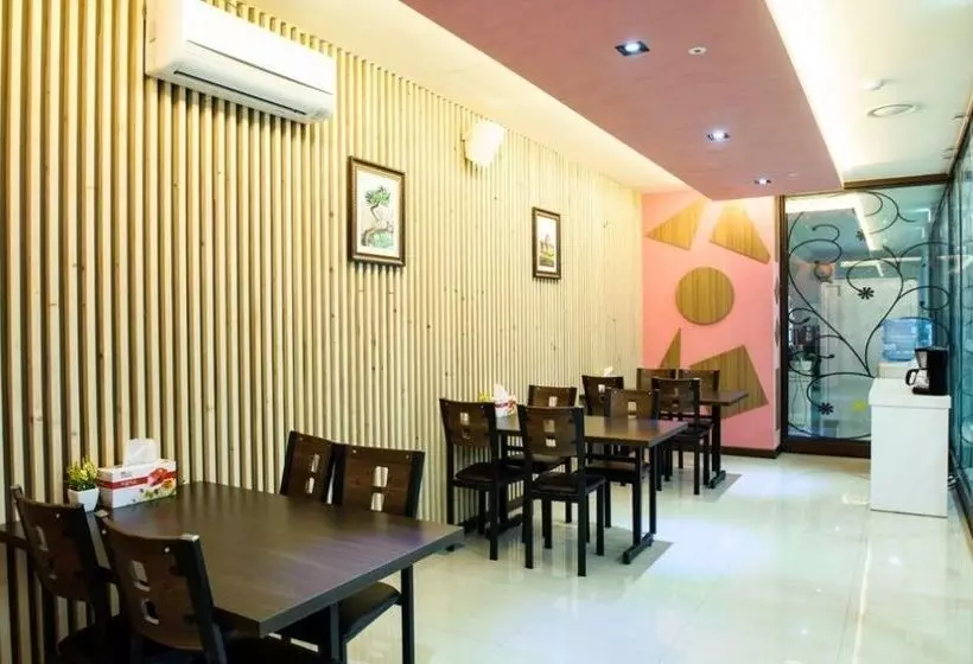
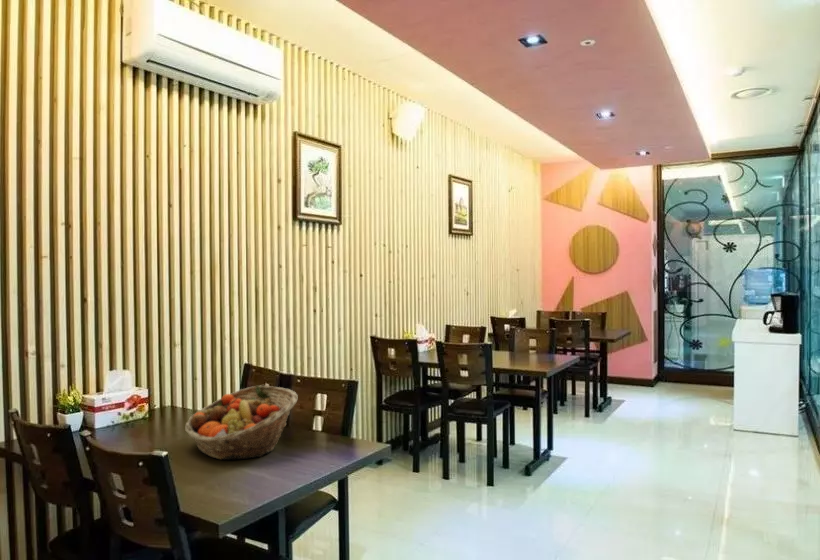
+ fruit basket (242, 420)
